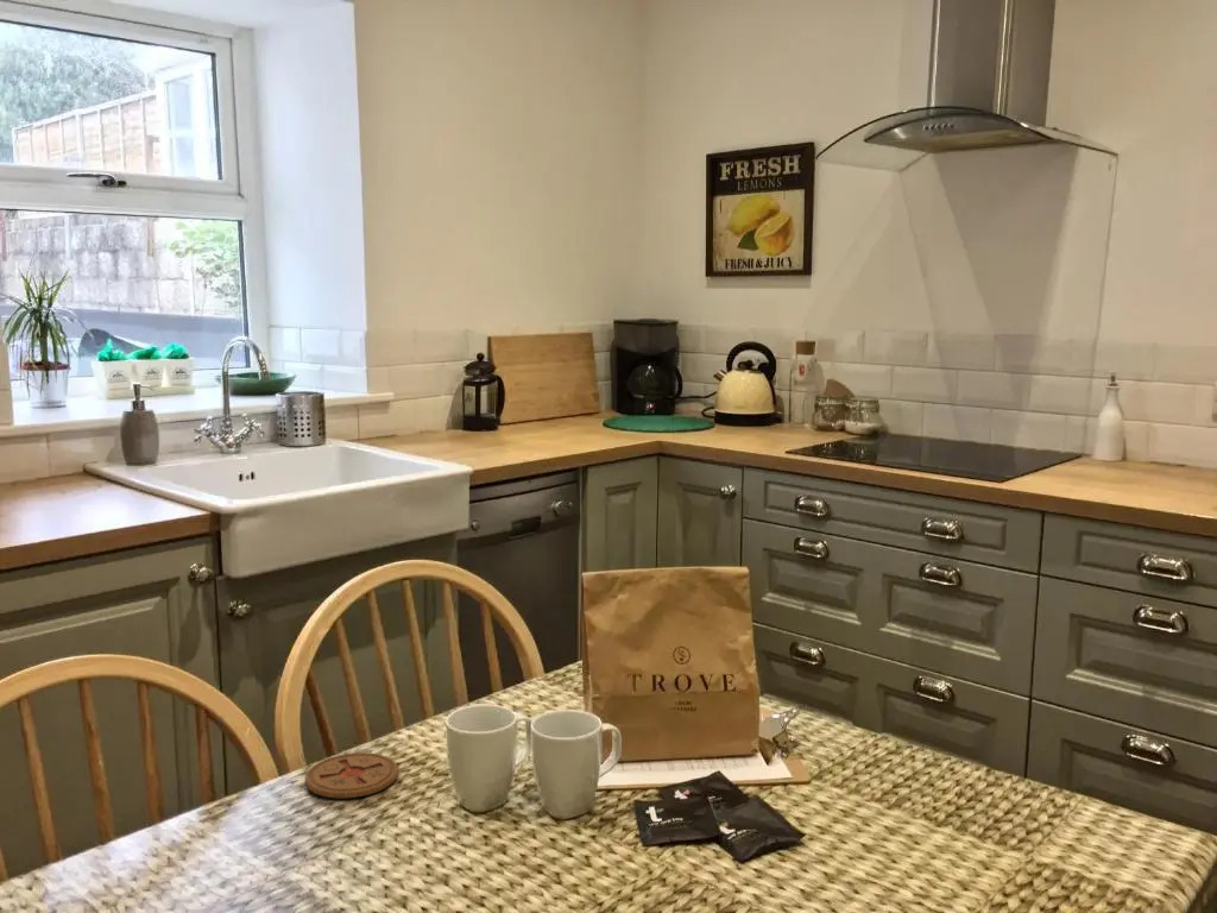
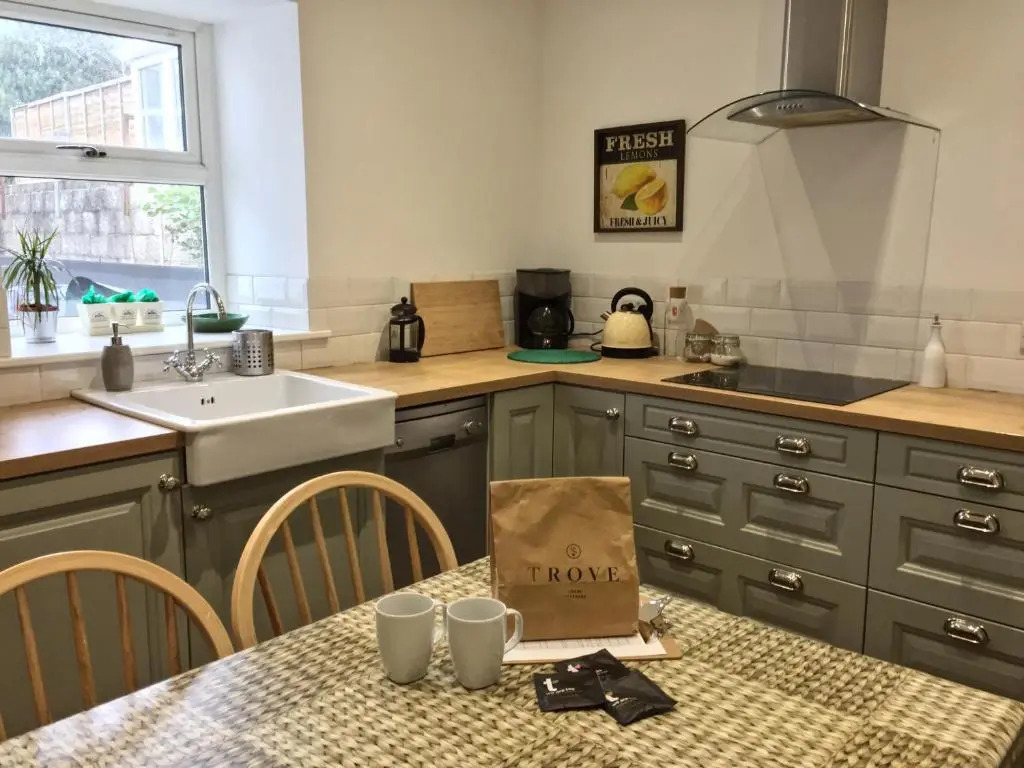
- coaster (352, 774)
